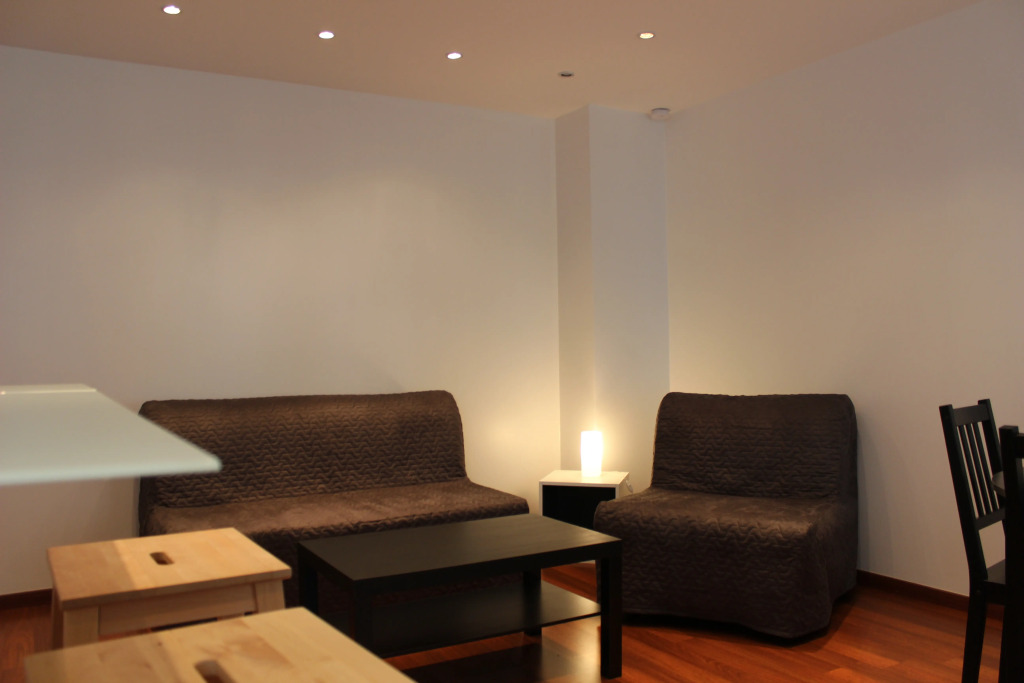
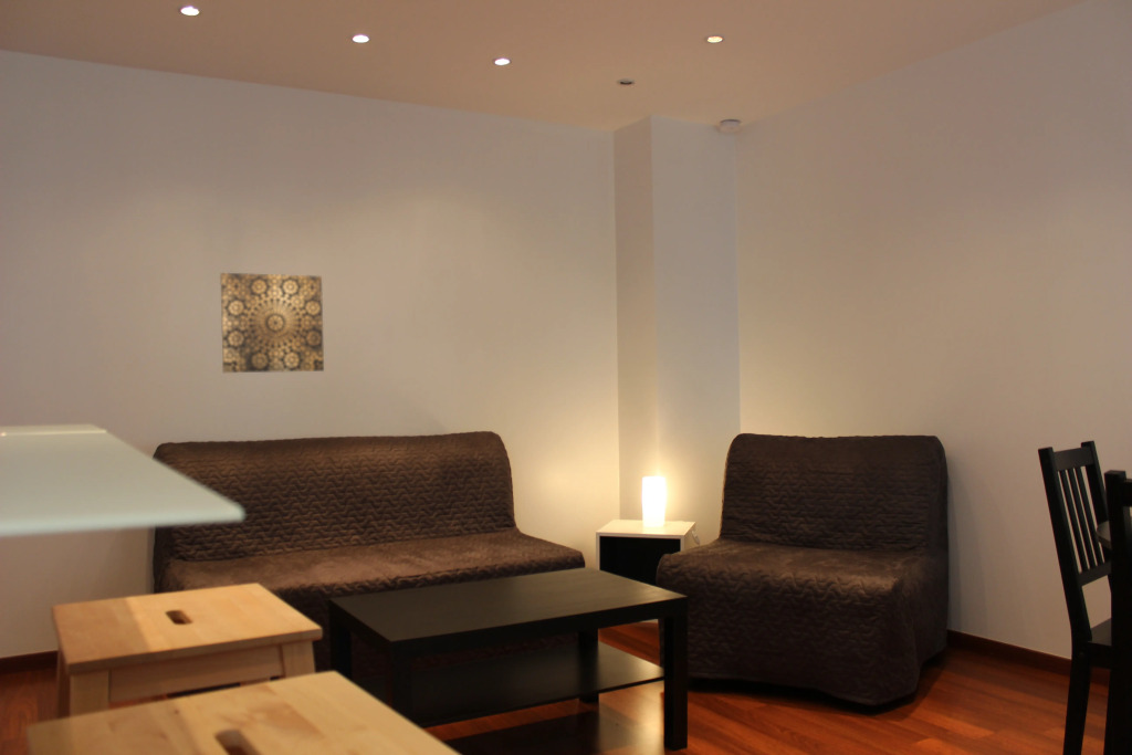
+ wall art (273, 323)
